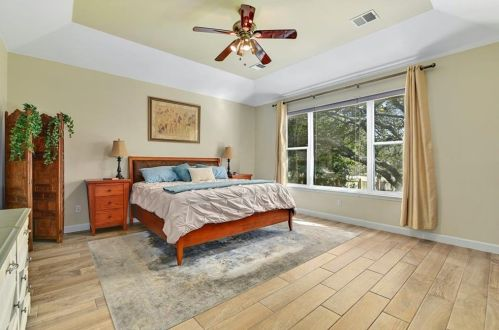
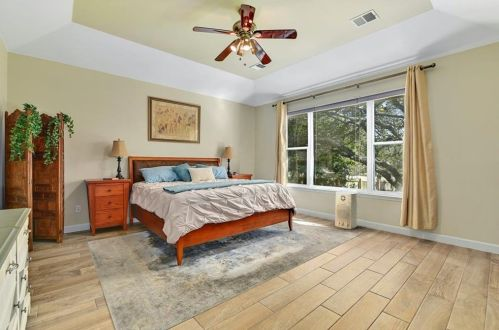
+ air purifier (347, 208)
